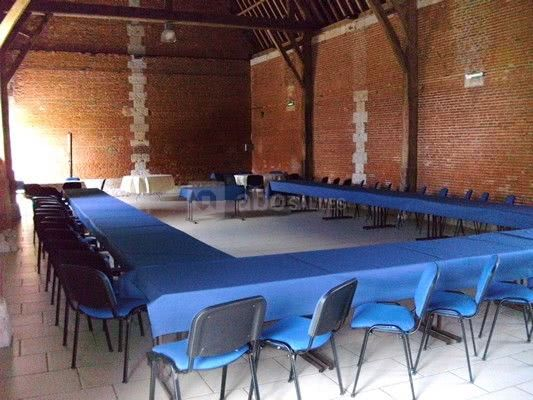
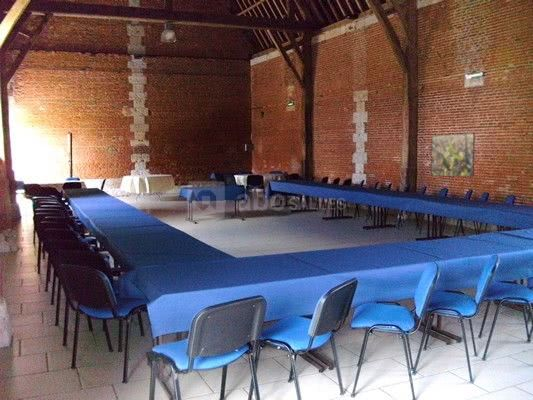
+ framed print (451, 155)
